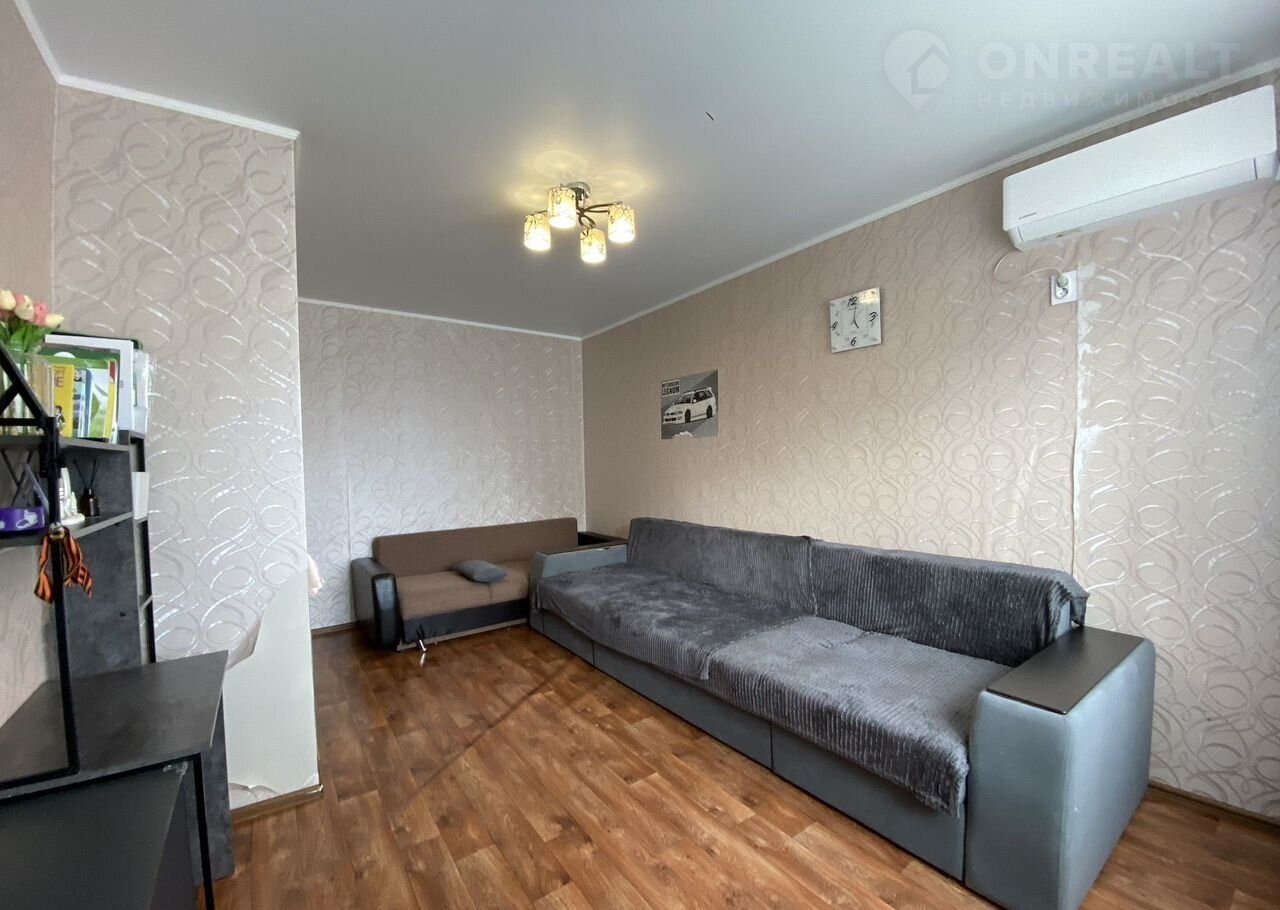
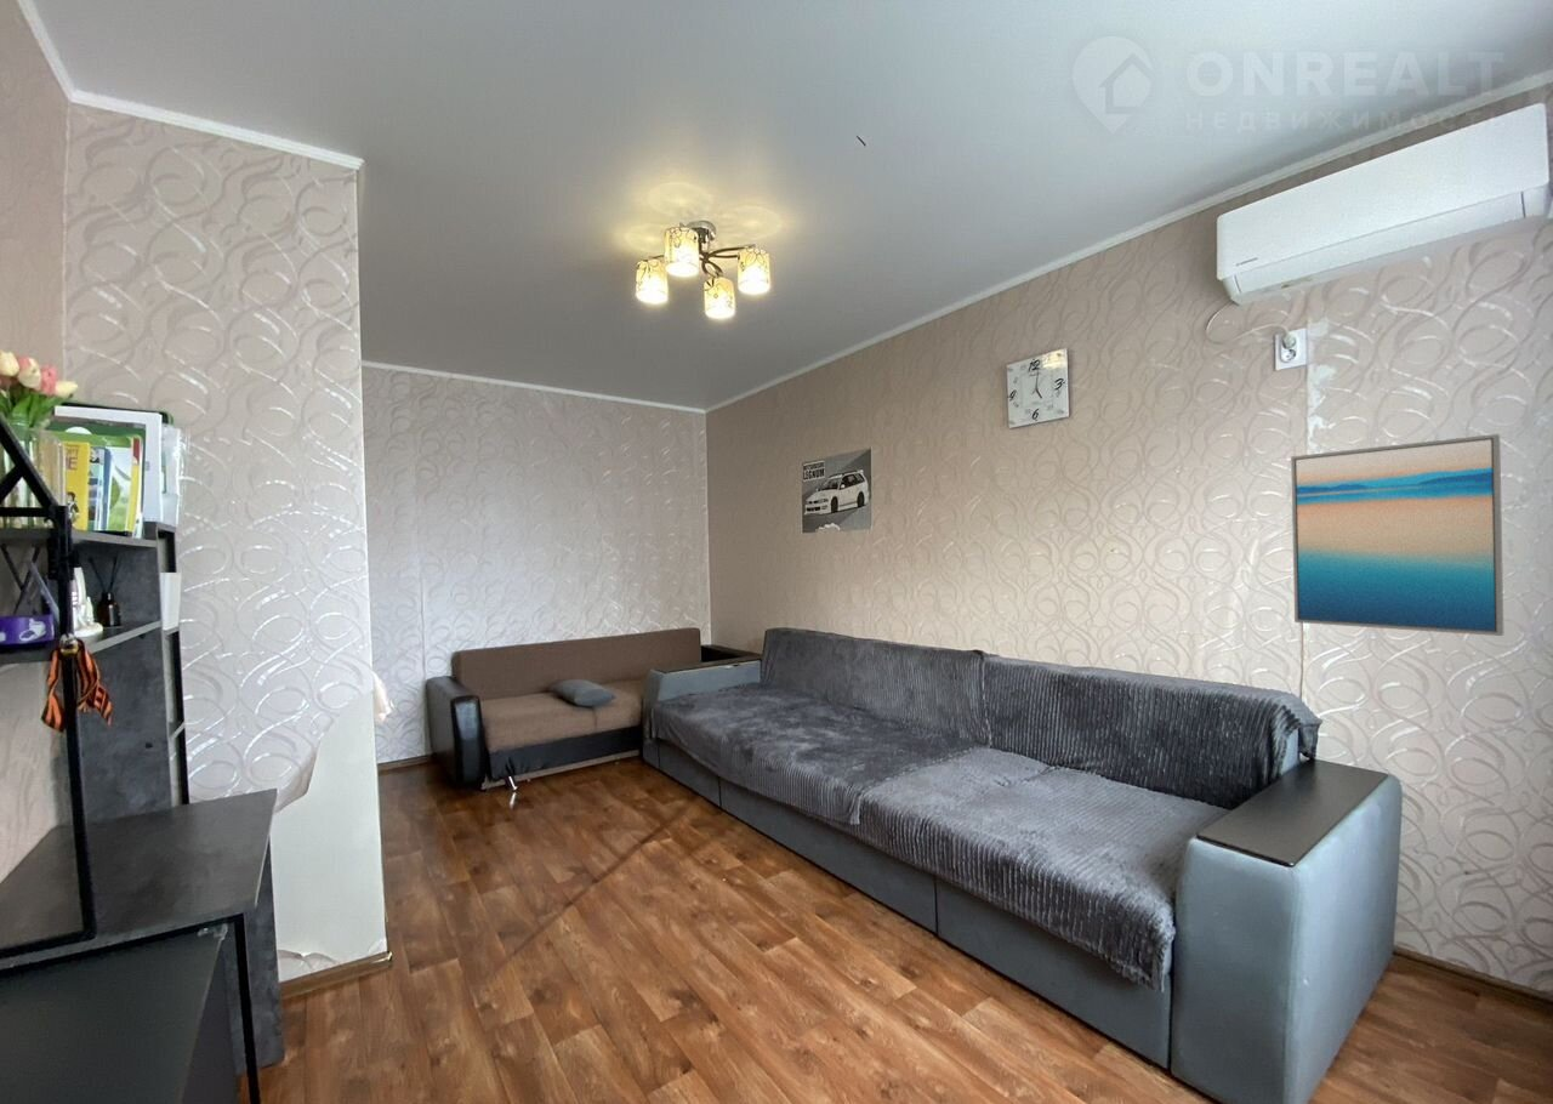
+ wall art (1387, 537)
